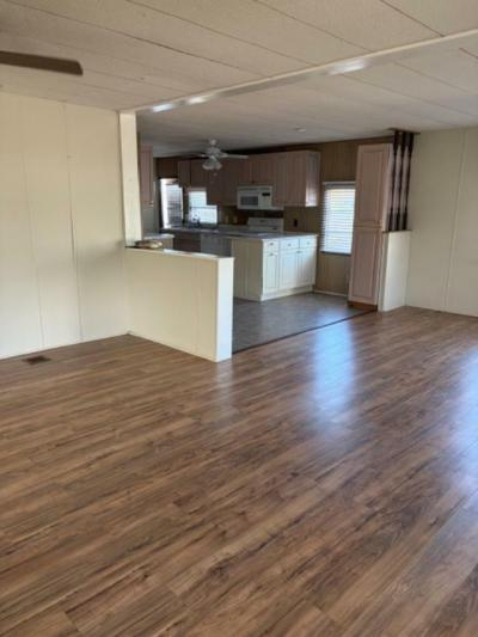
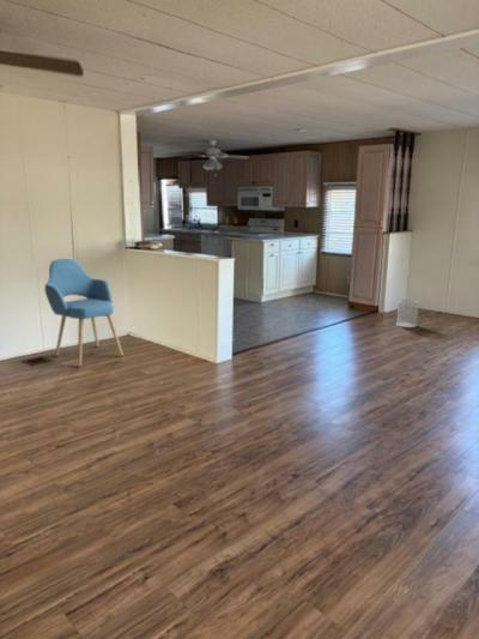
+ wastebasket (407, 313)
+ chair (80, 308)
